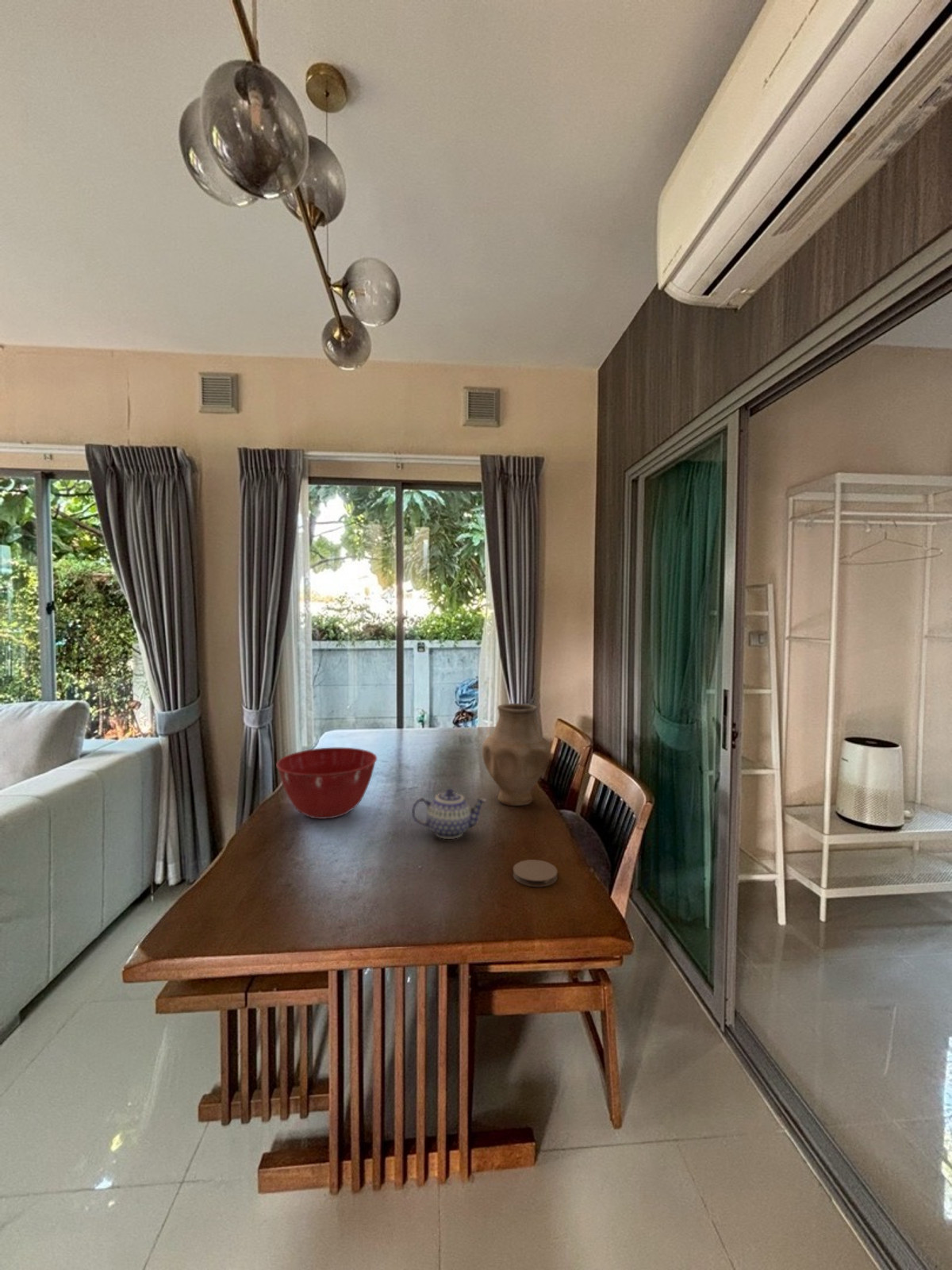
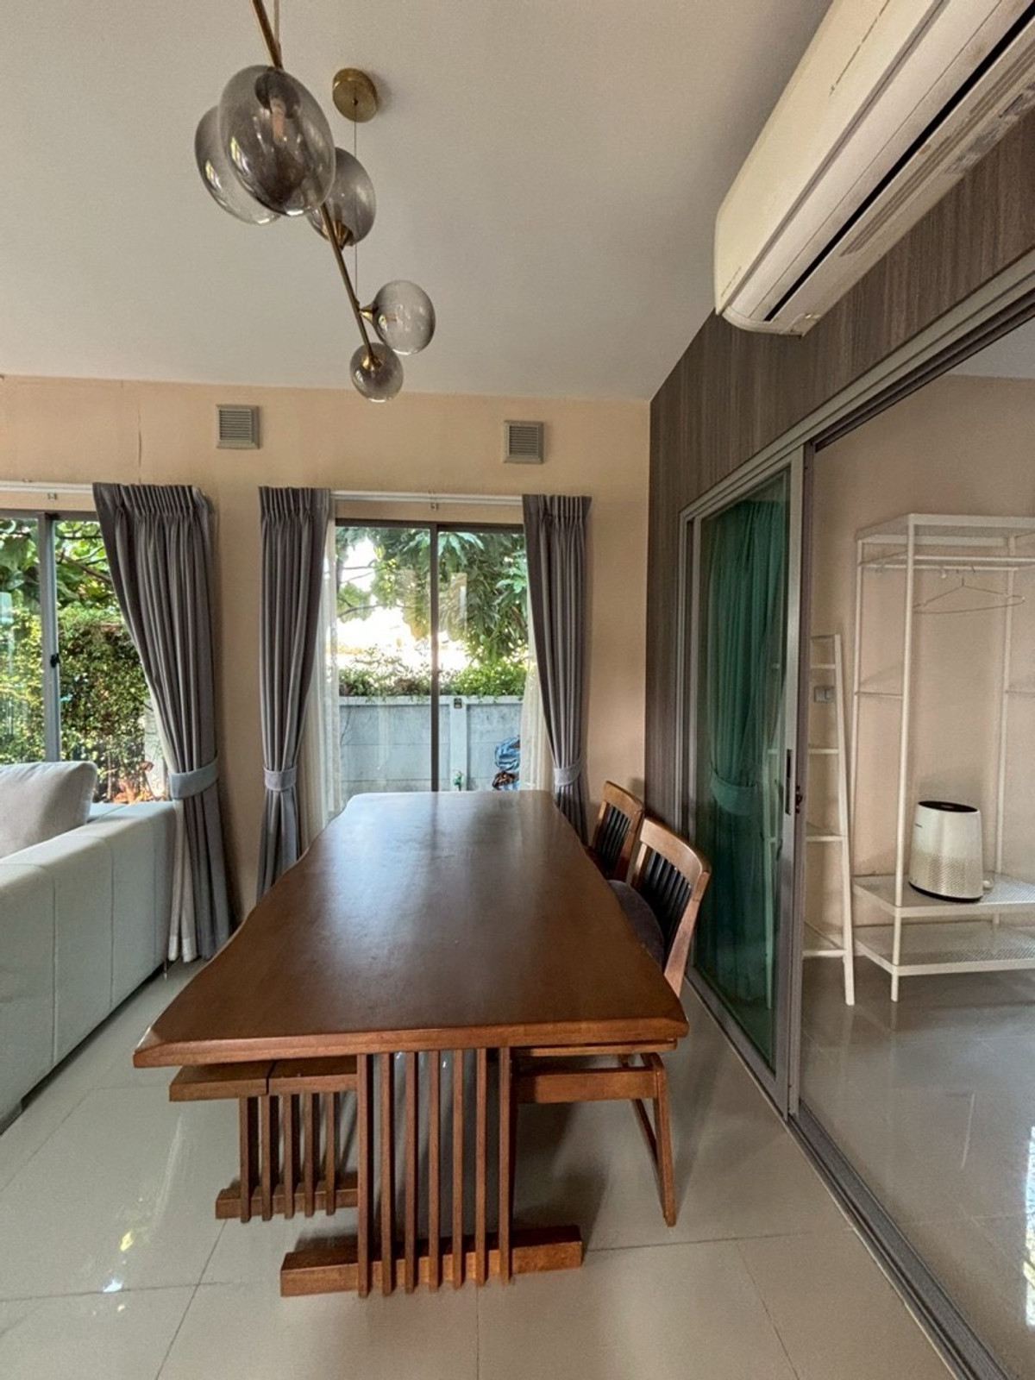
- vase (515, 752)
- mixing bowl (328, 784)
- teapot (449, 811)
- coaster (535, 872)
